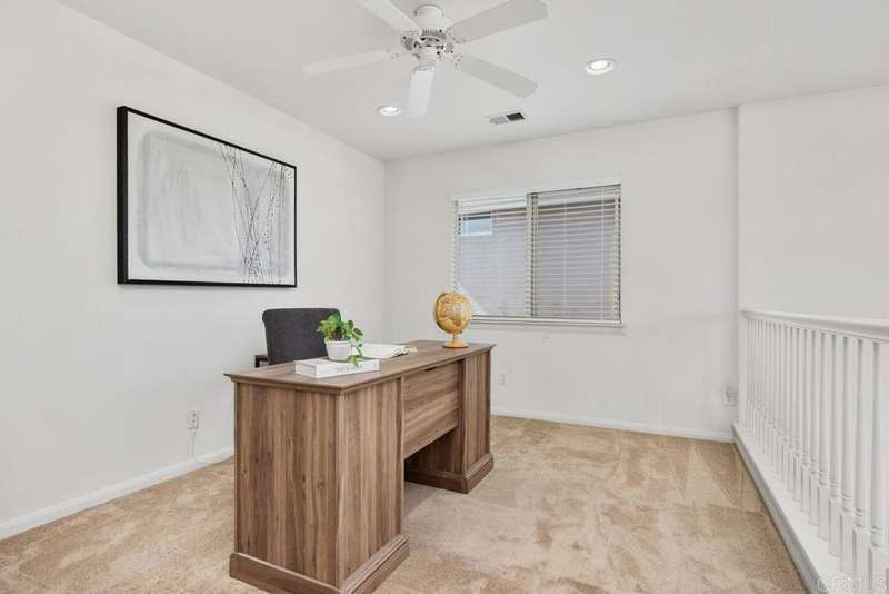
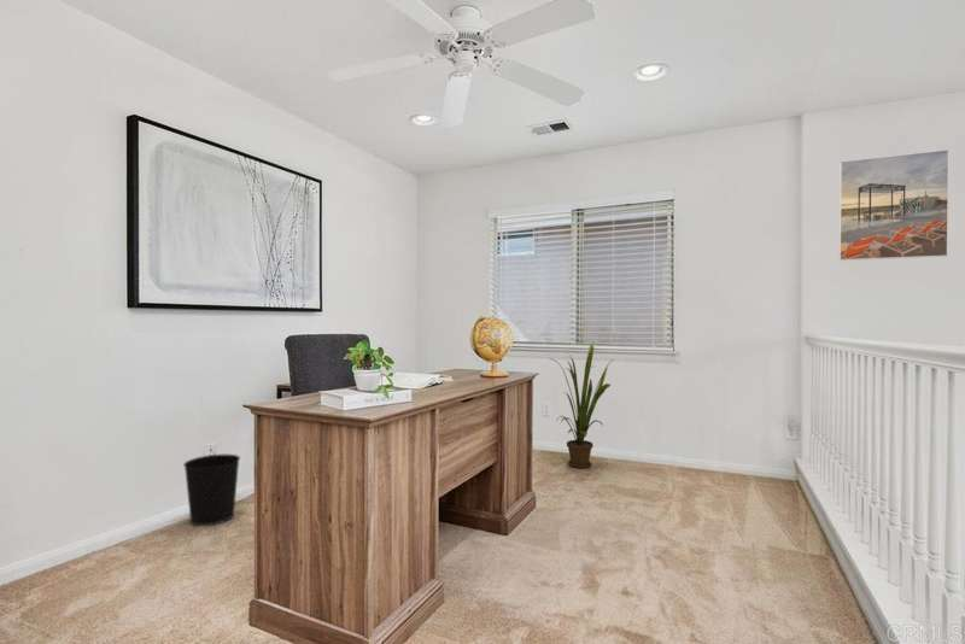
+ wastebasket (212, 488)
+ house plant (579, 403)
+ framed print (891, 206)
